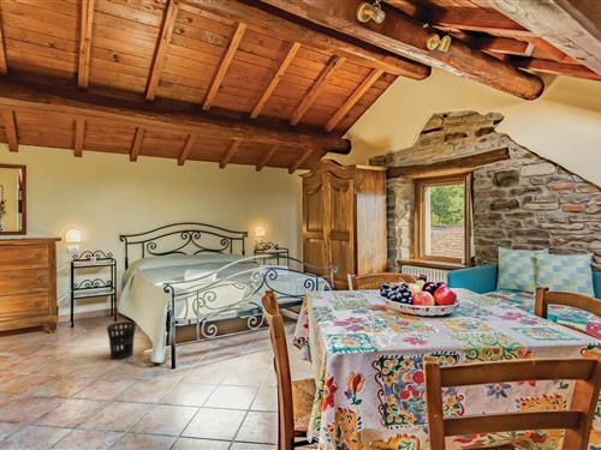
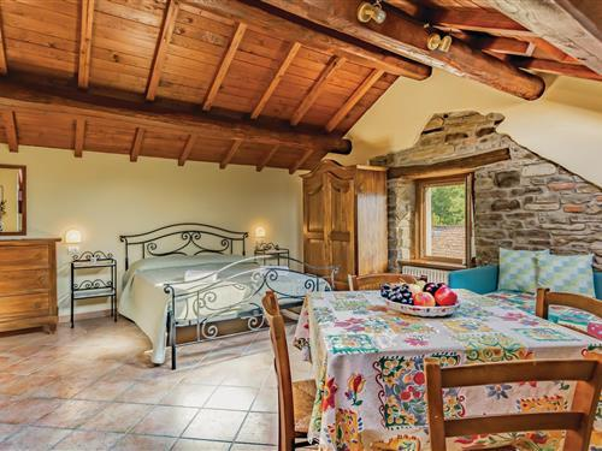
- wastebasket (121, 340)
